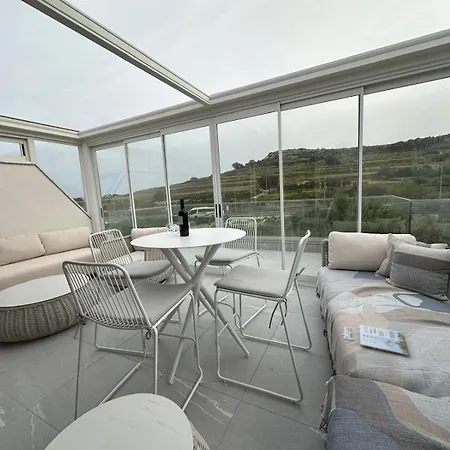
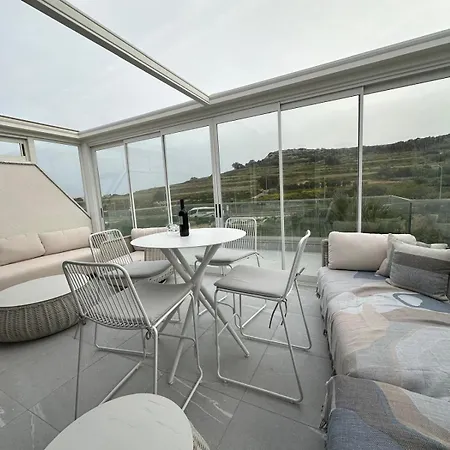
- magazine (371, 337)
